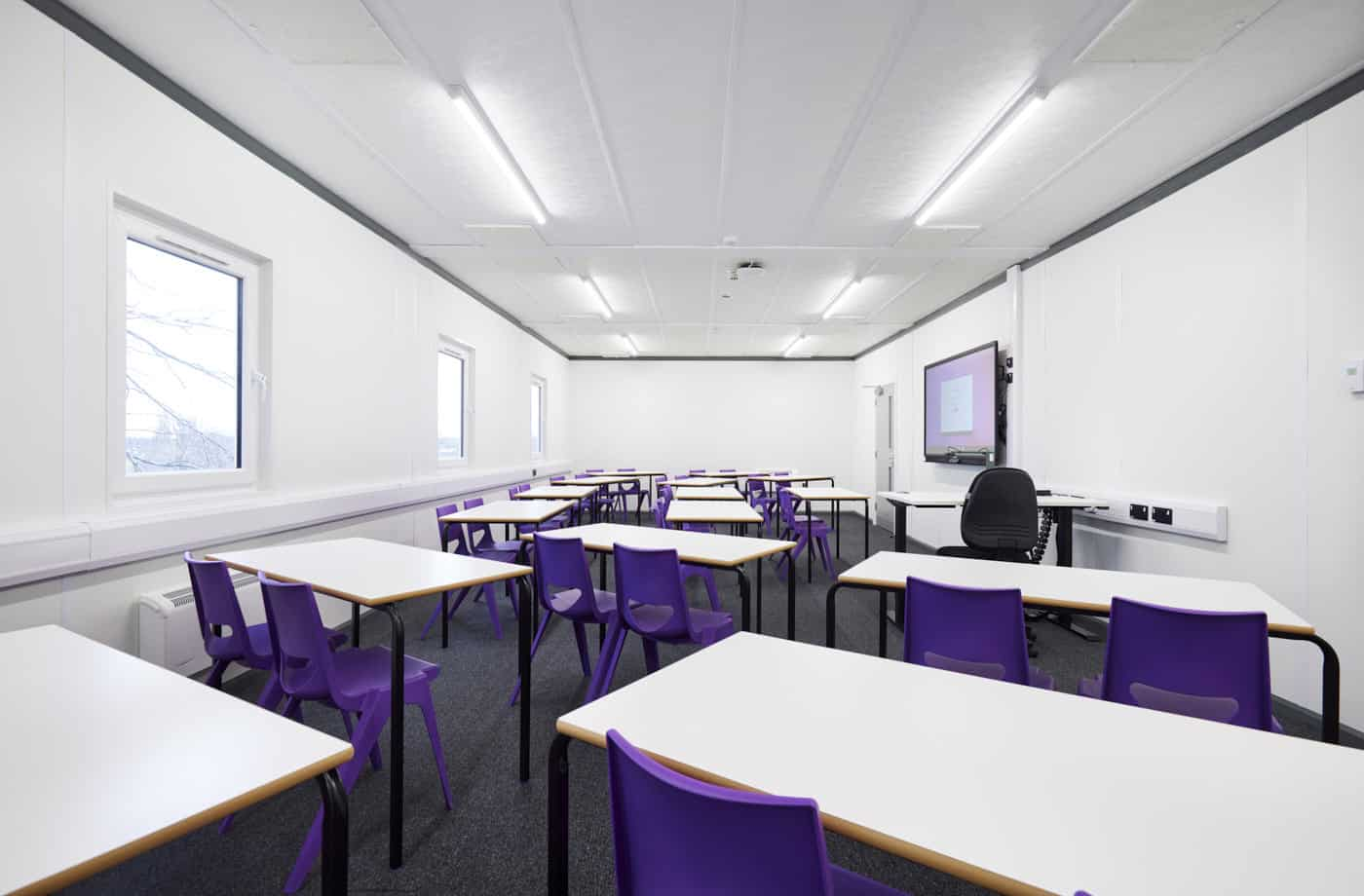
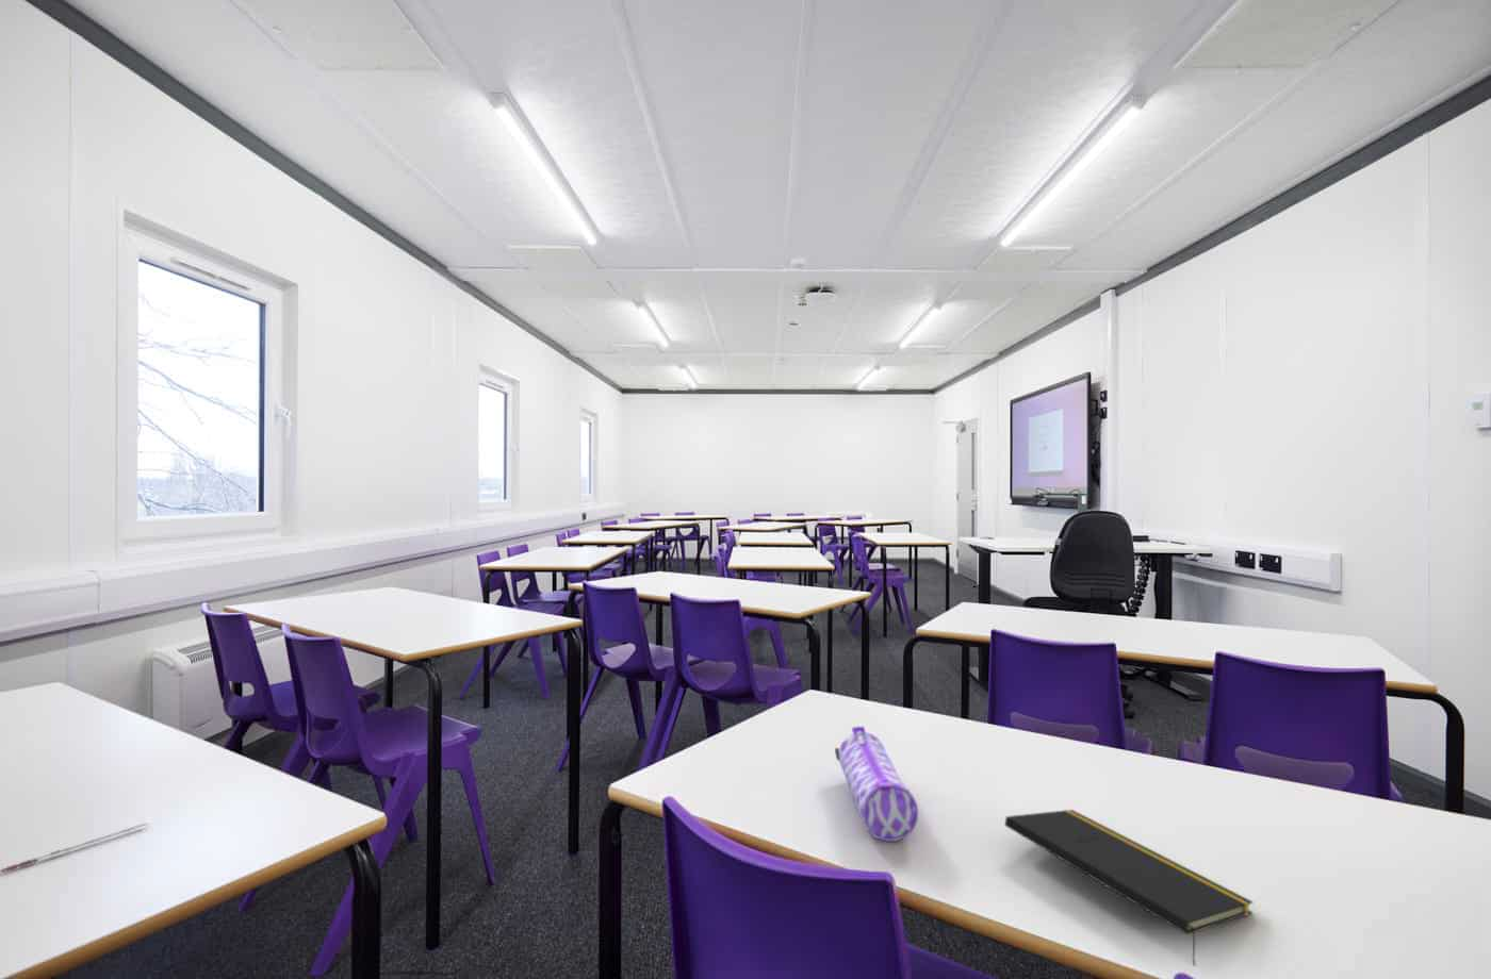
+ pencil case (874, 778)
+ notepad (1118, 861)
+ pen (79, 845)
